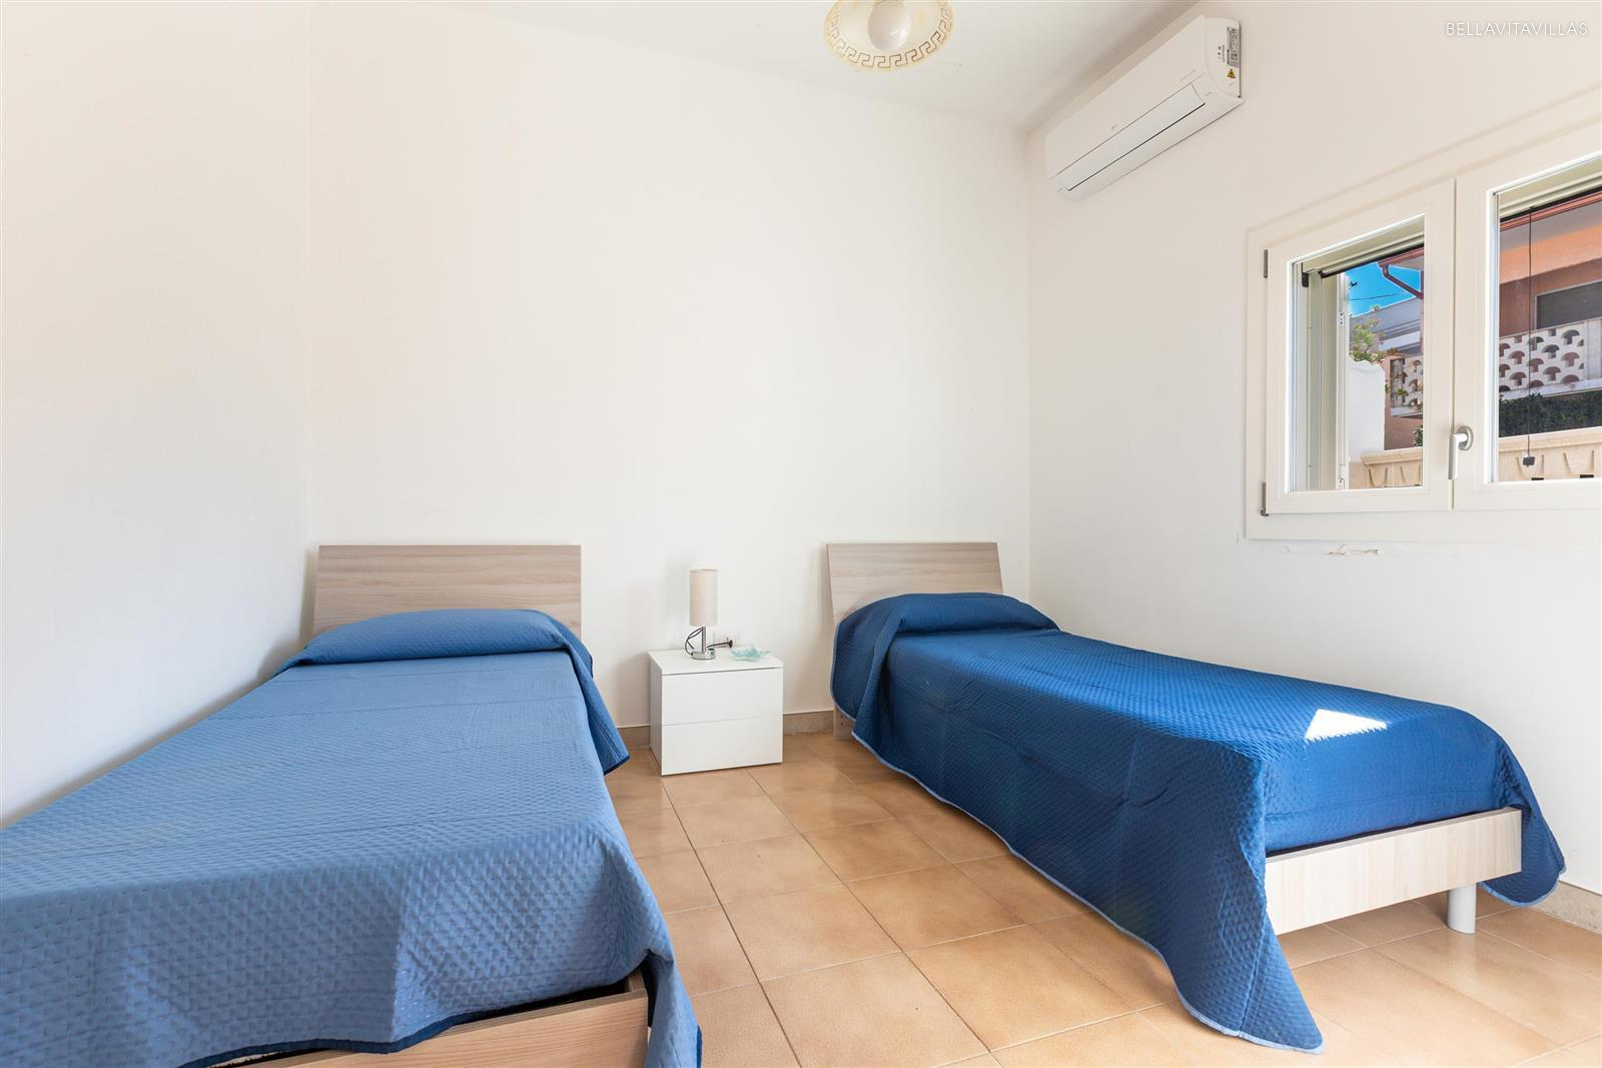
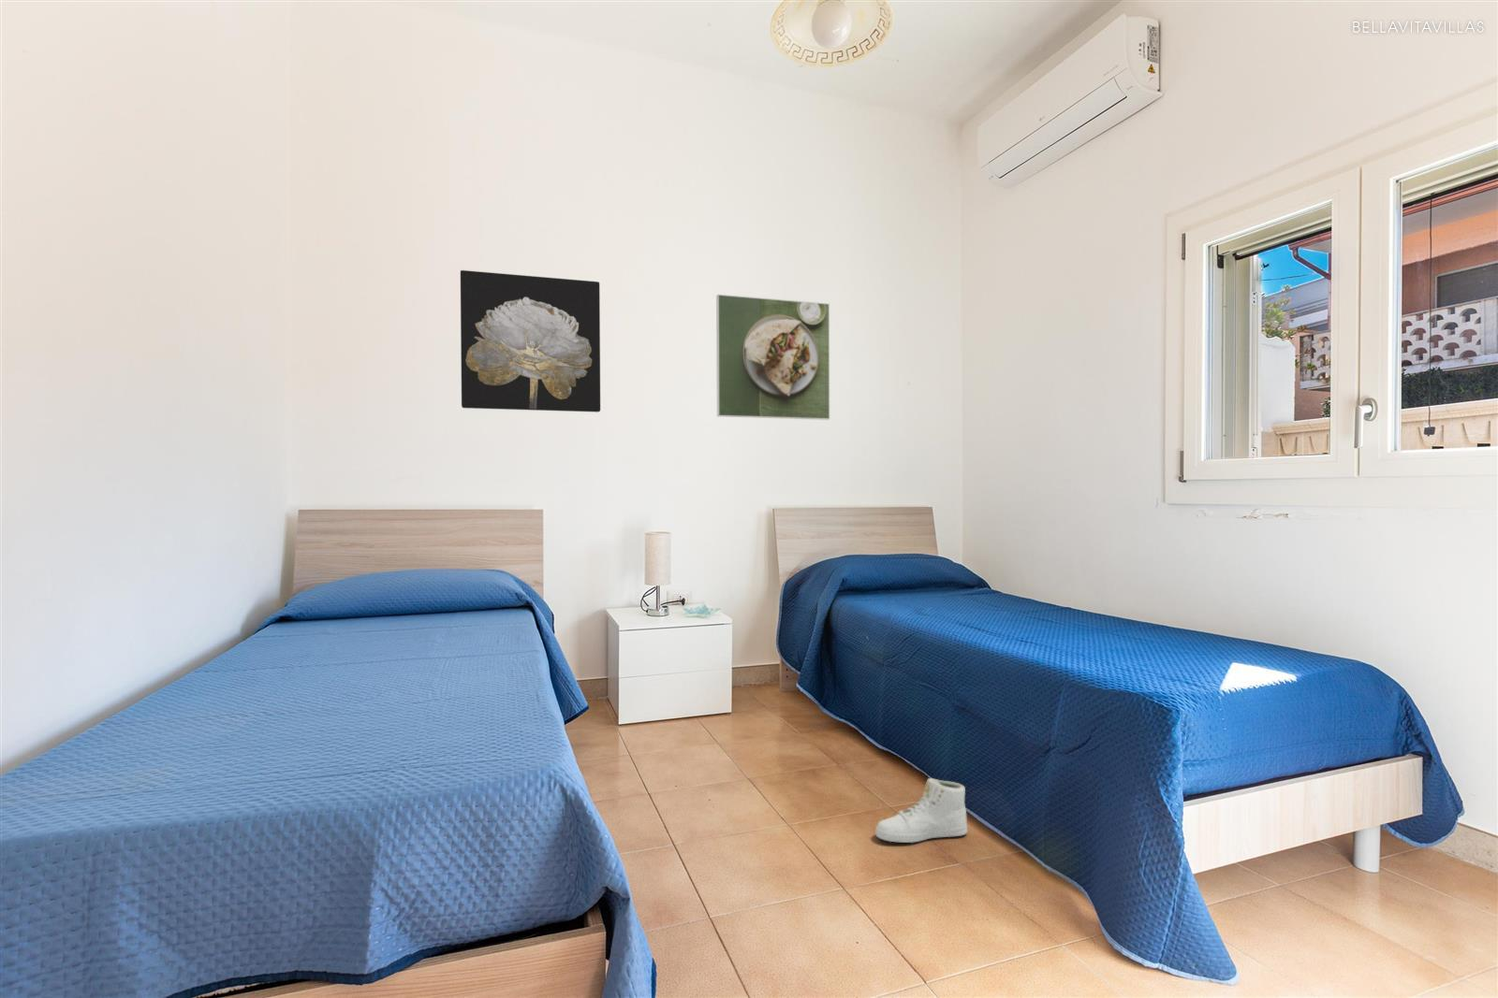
+ sneaker (921, 806)
+ wall art (532, 343)
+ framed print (775, 359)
